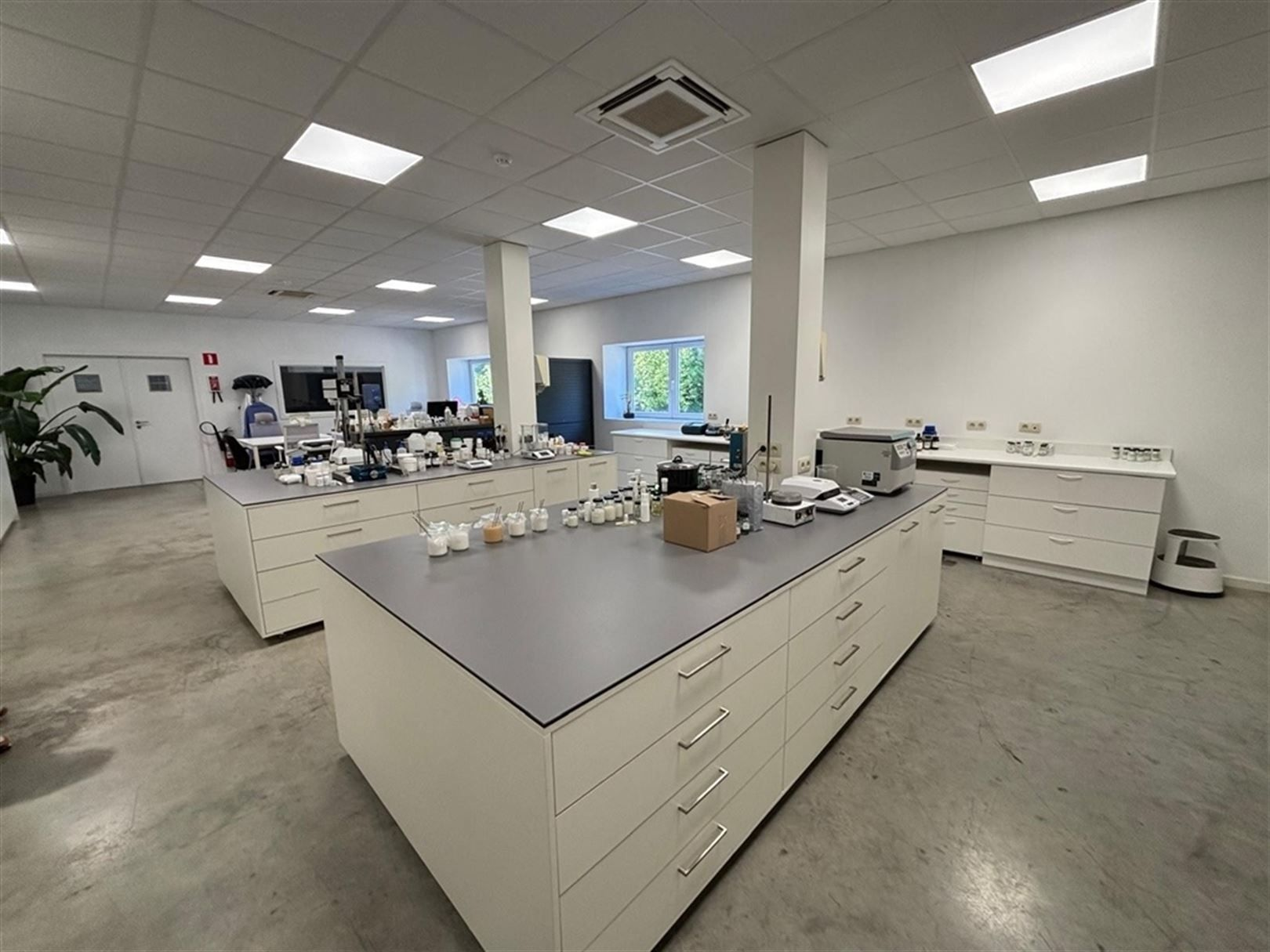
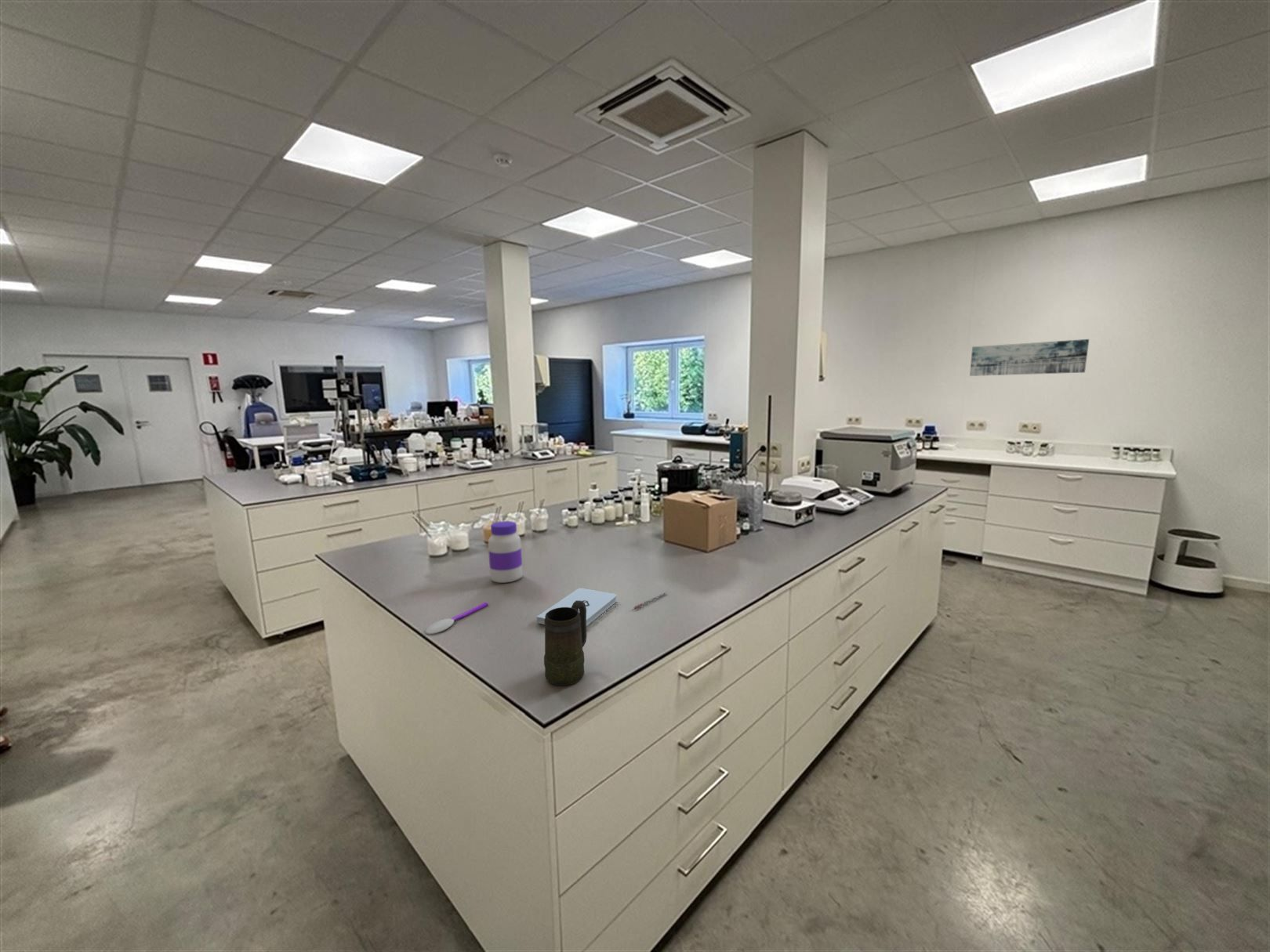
+ wall art (1025, 359)
+ notepad (579, 610)
+ spoon (459, 616)
+ mug (568, 640)
+ pen (651, 599)
+ jar (505, 551)
